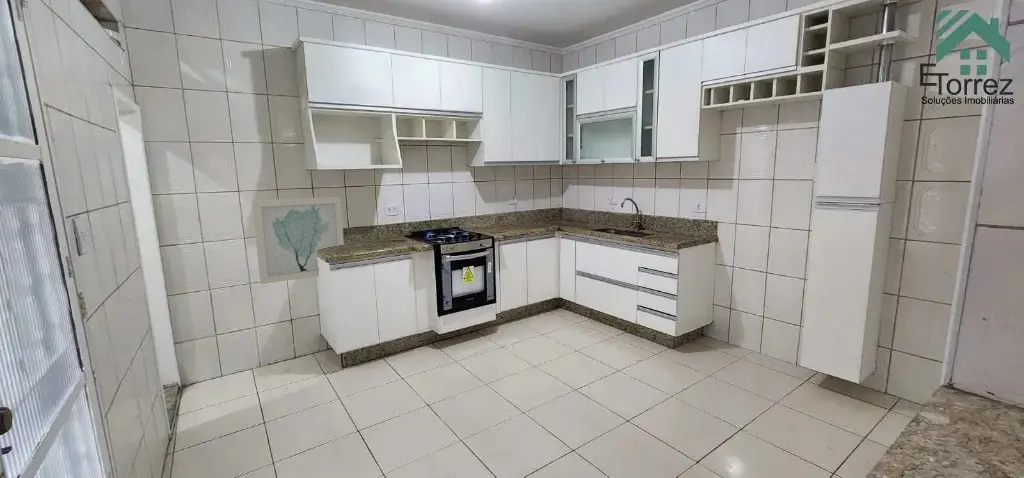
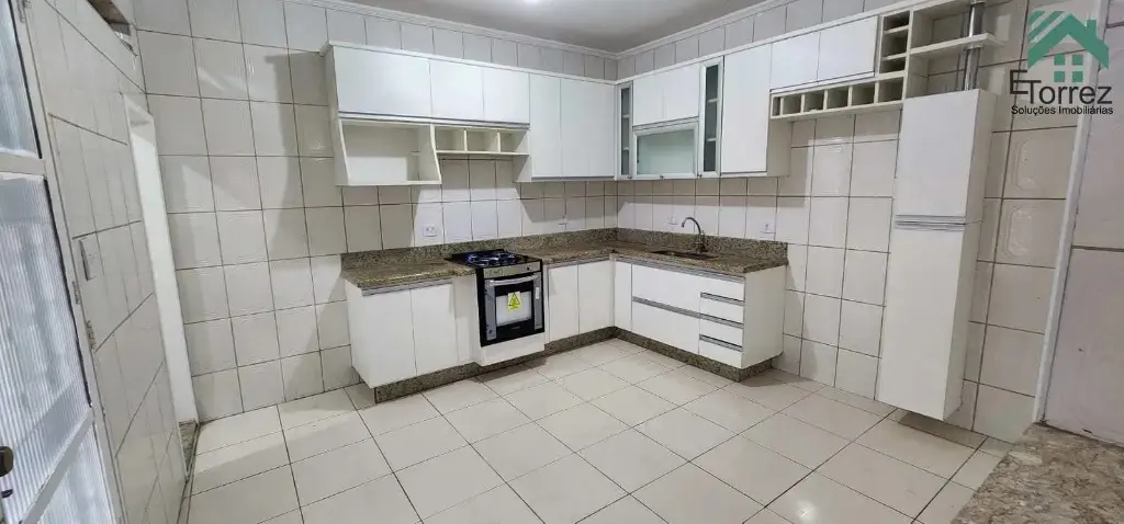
- wall art (301, 238)
